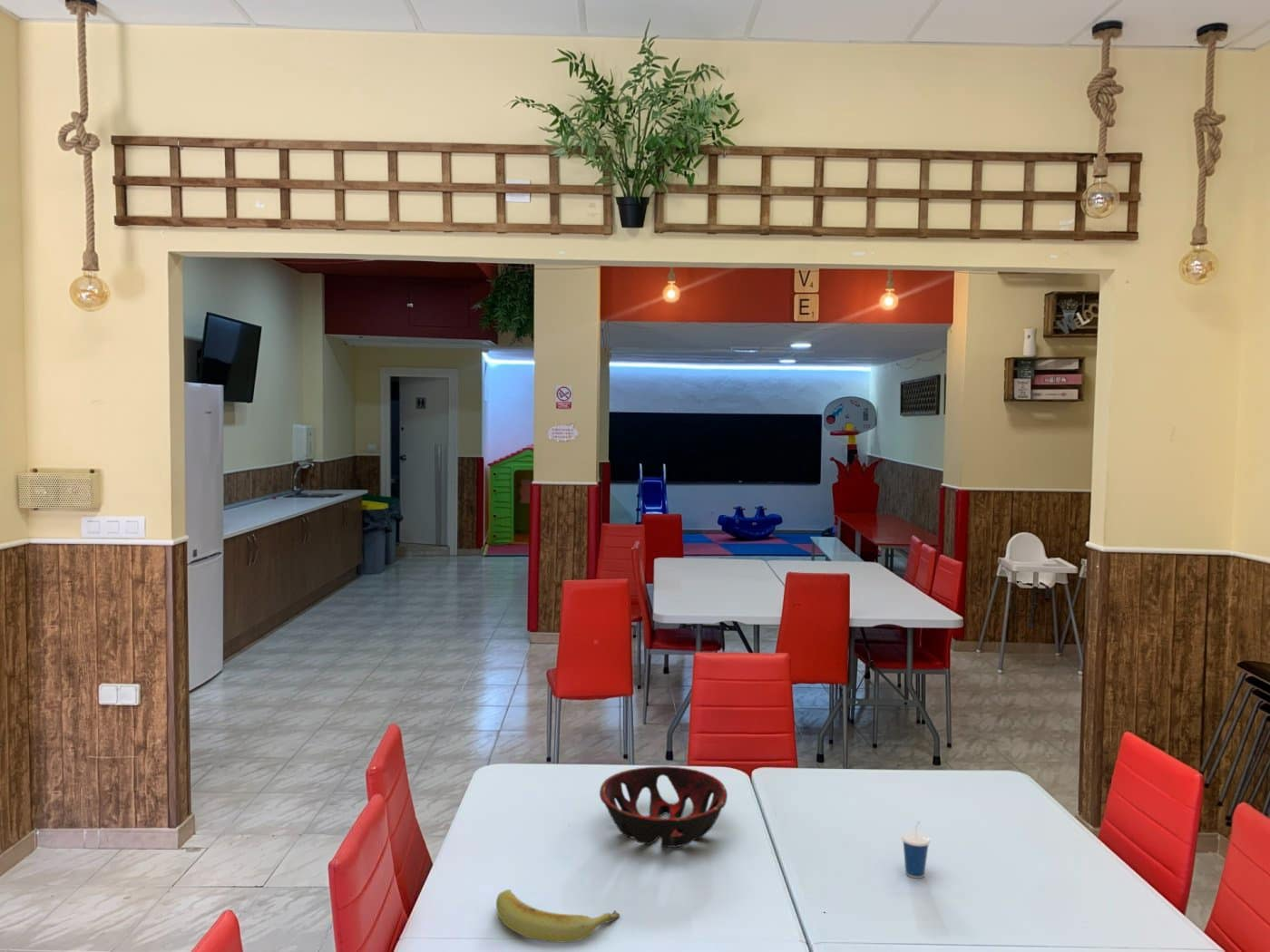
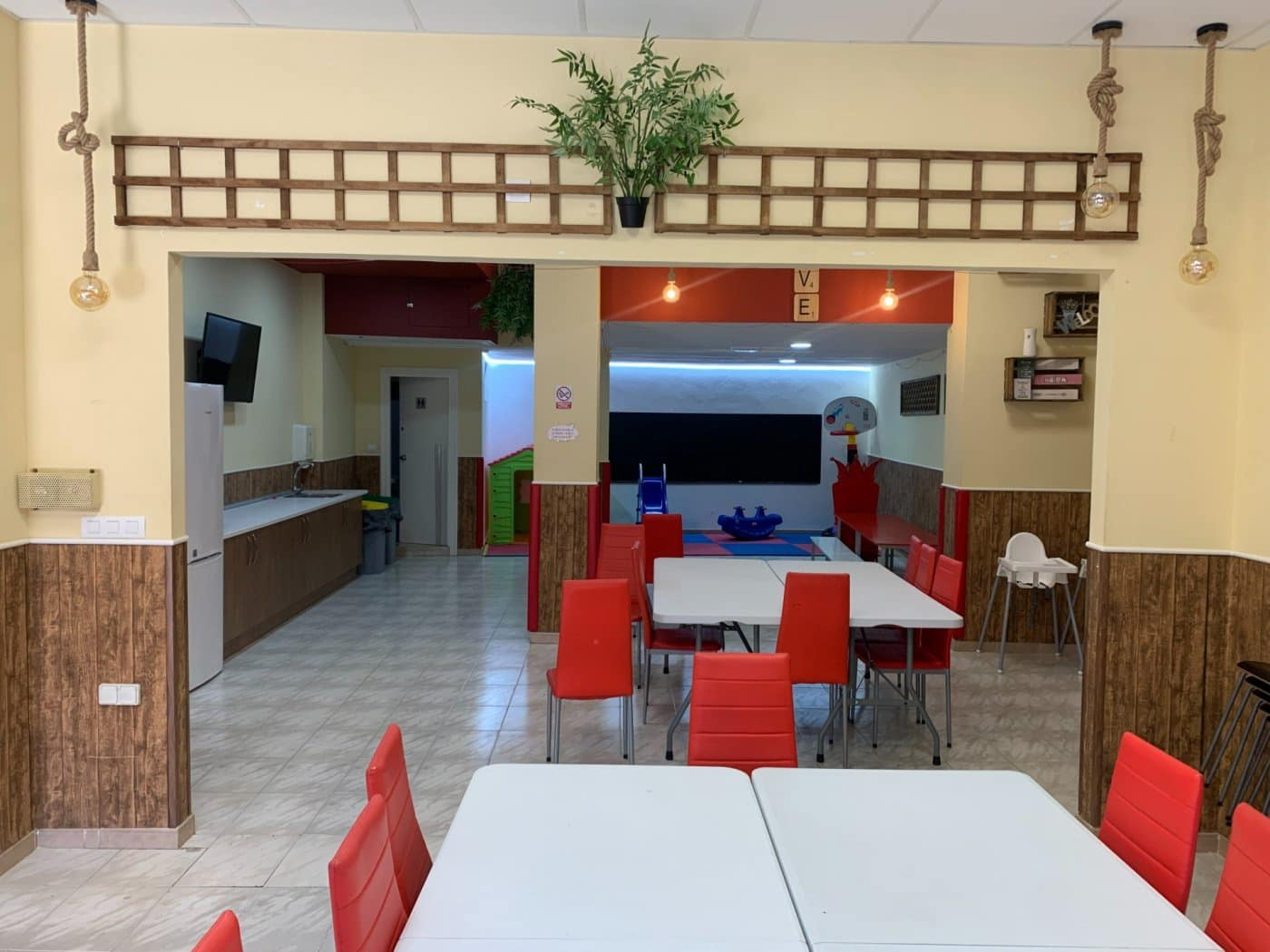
- banana (557, 913)
- decorative bowl (662, 810)
- cup (915, 845)
